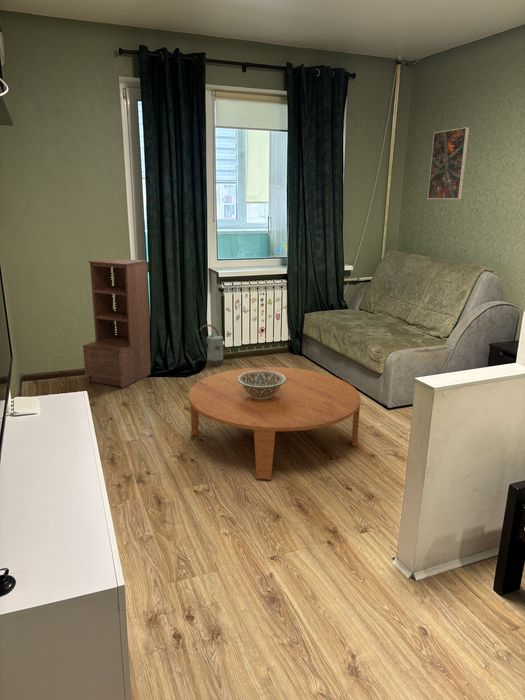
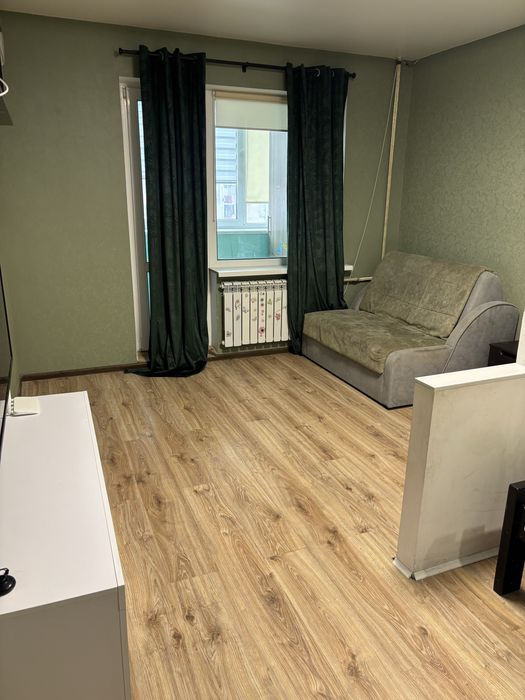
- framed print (447, 165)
- coffee table (274, 415)
- bookshelf (116, 321)
- watering can (215, 344)
- decorative bowl (261, 386)
